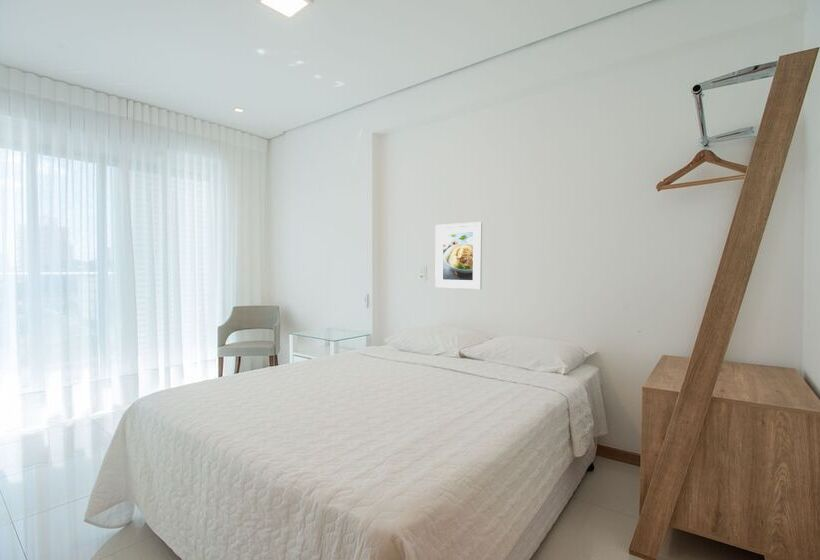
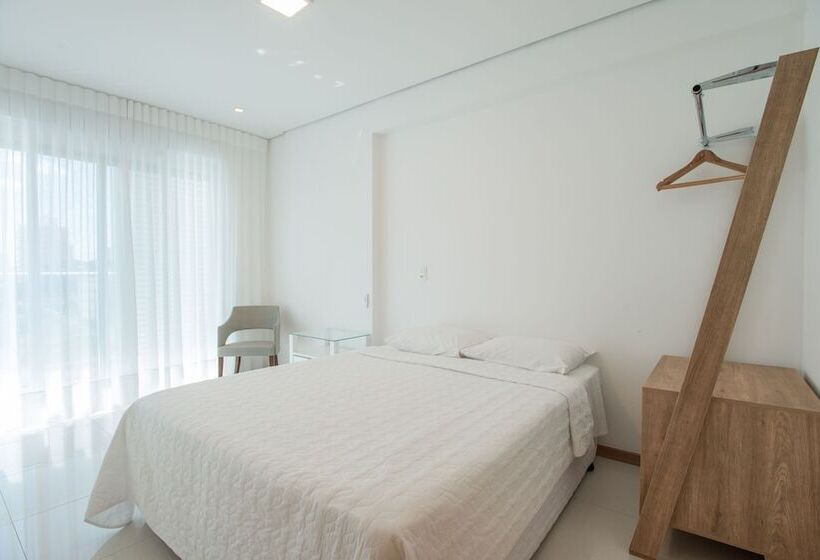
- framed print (457, 256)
